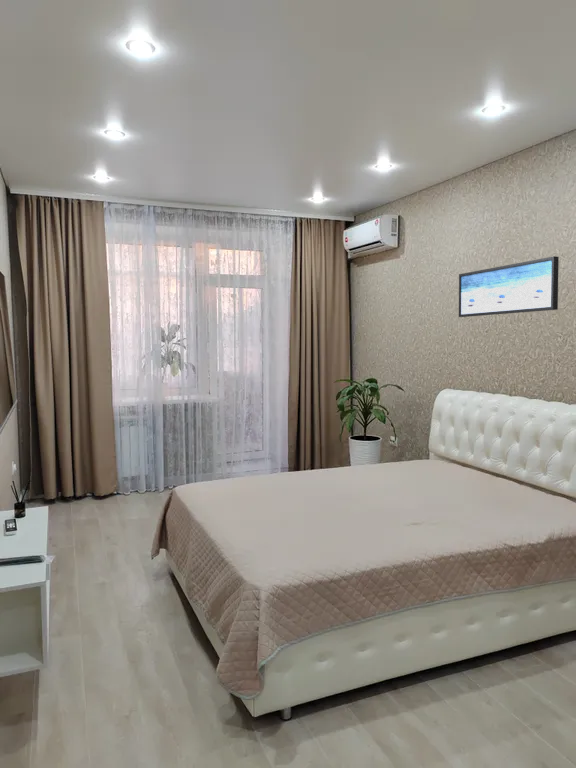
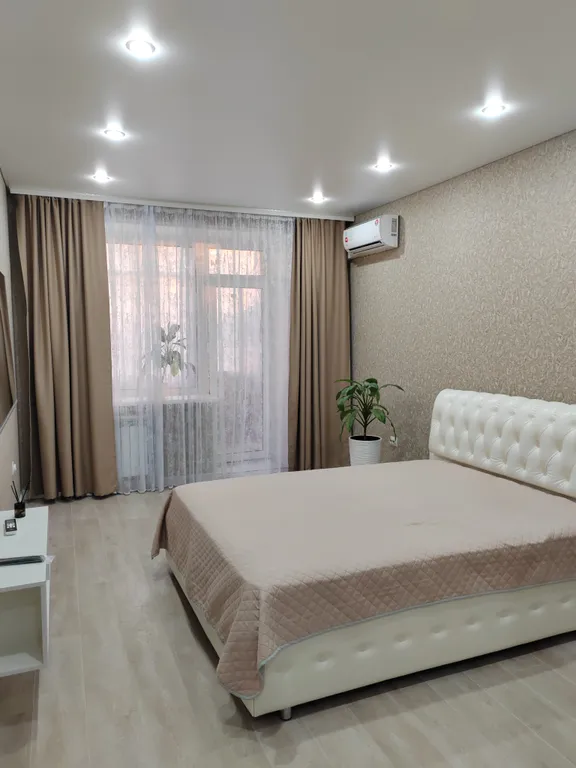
- wall art (503, 290)
